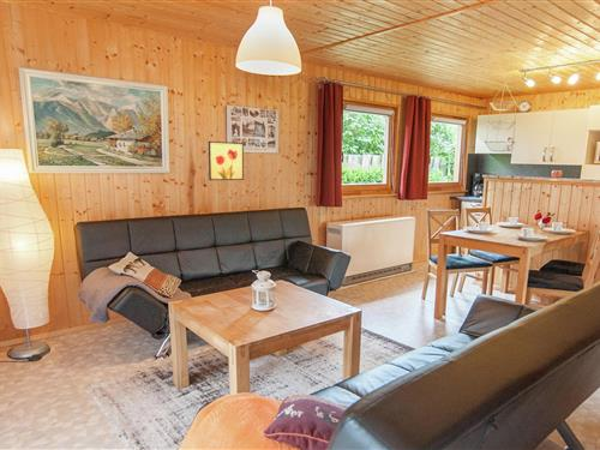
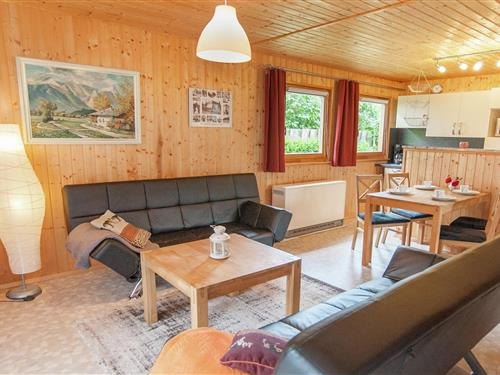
- wall art (226, 161)
